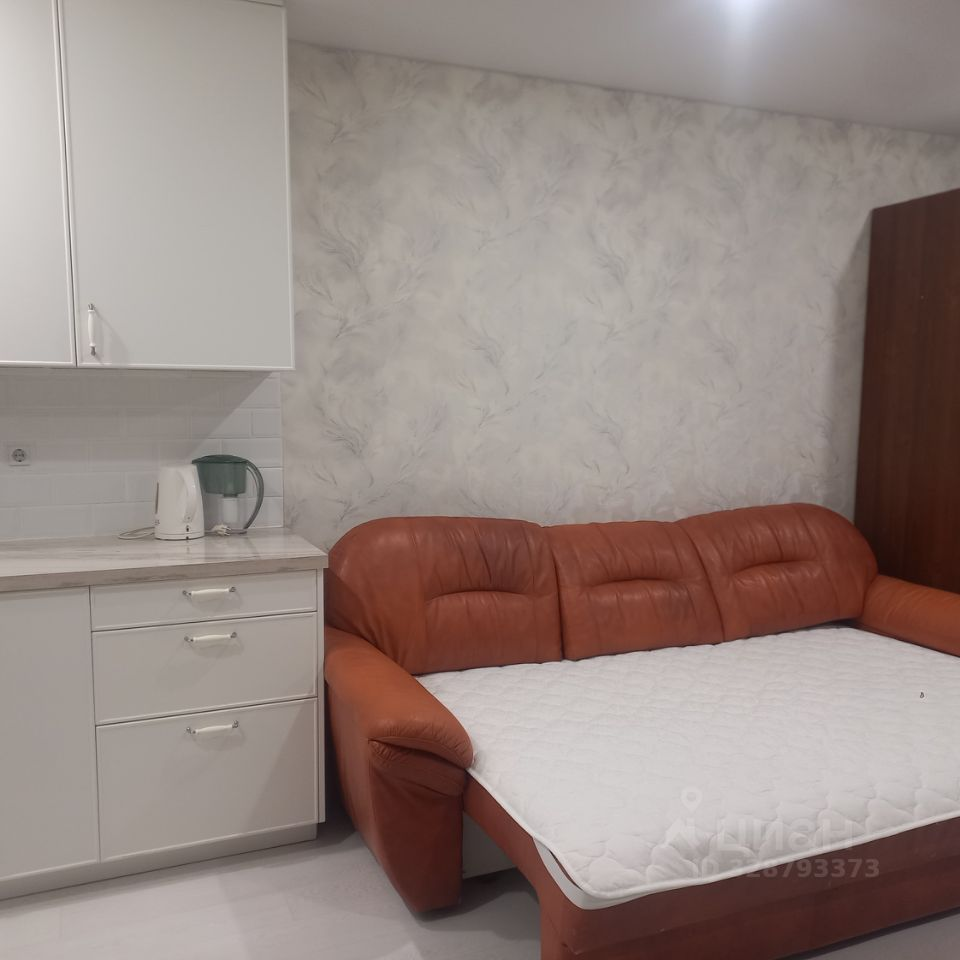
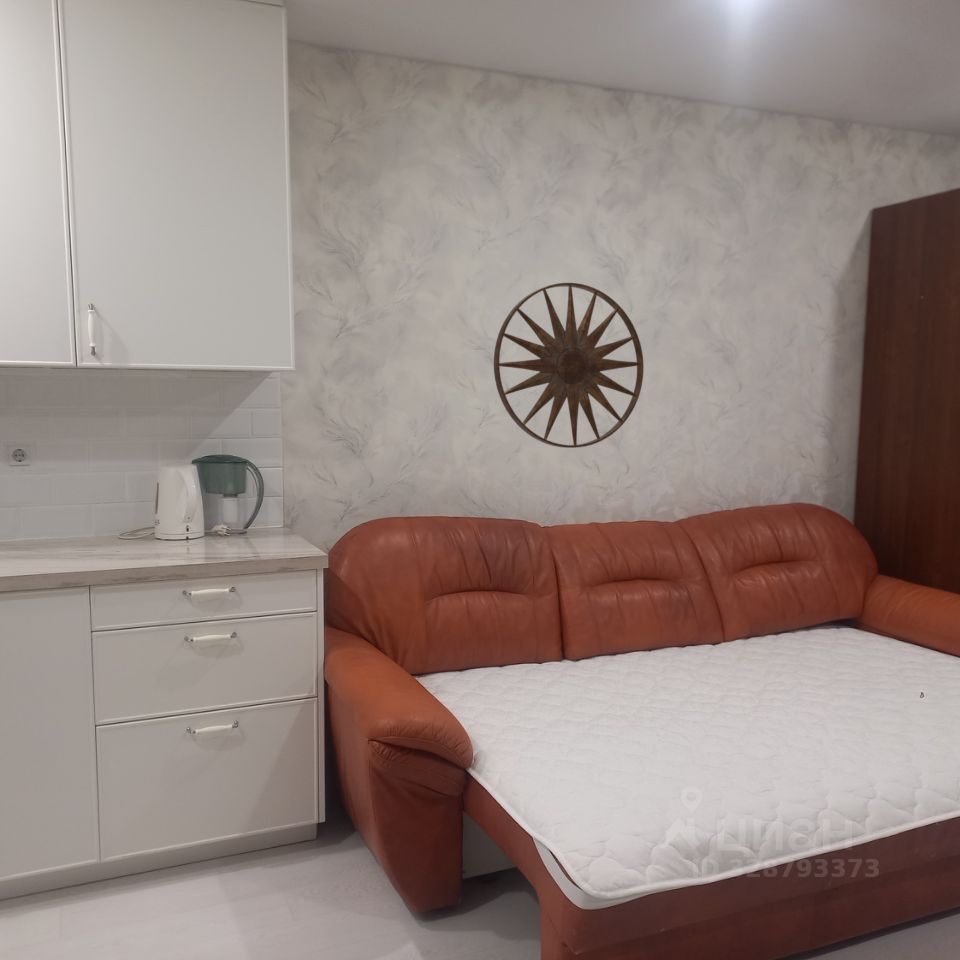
+ wall art (570, 365)
